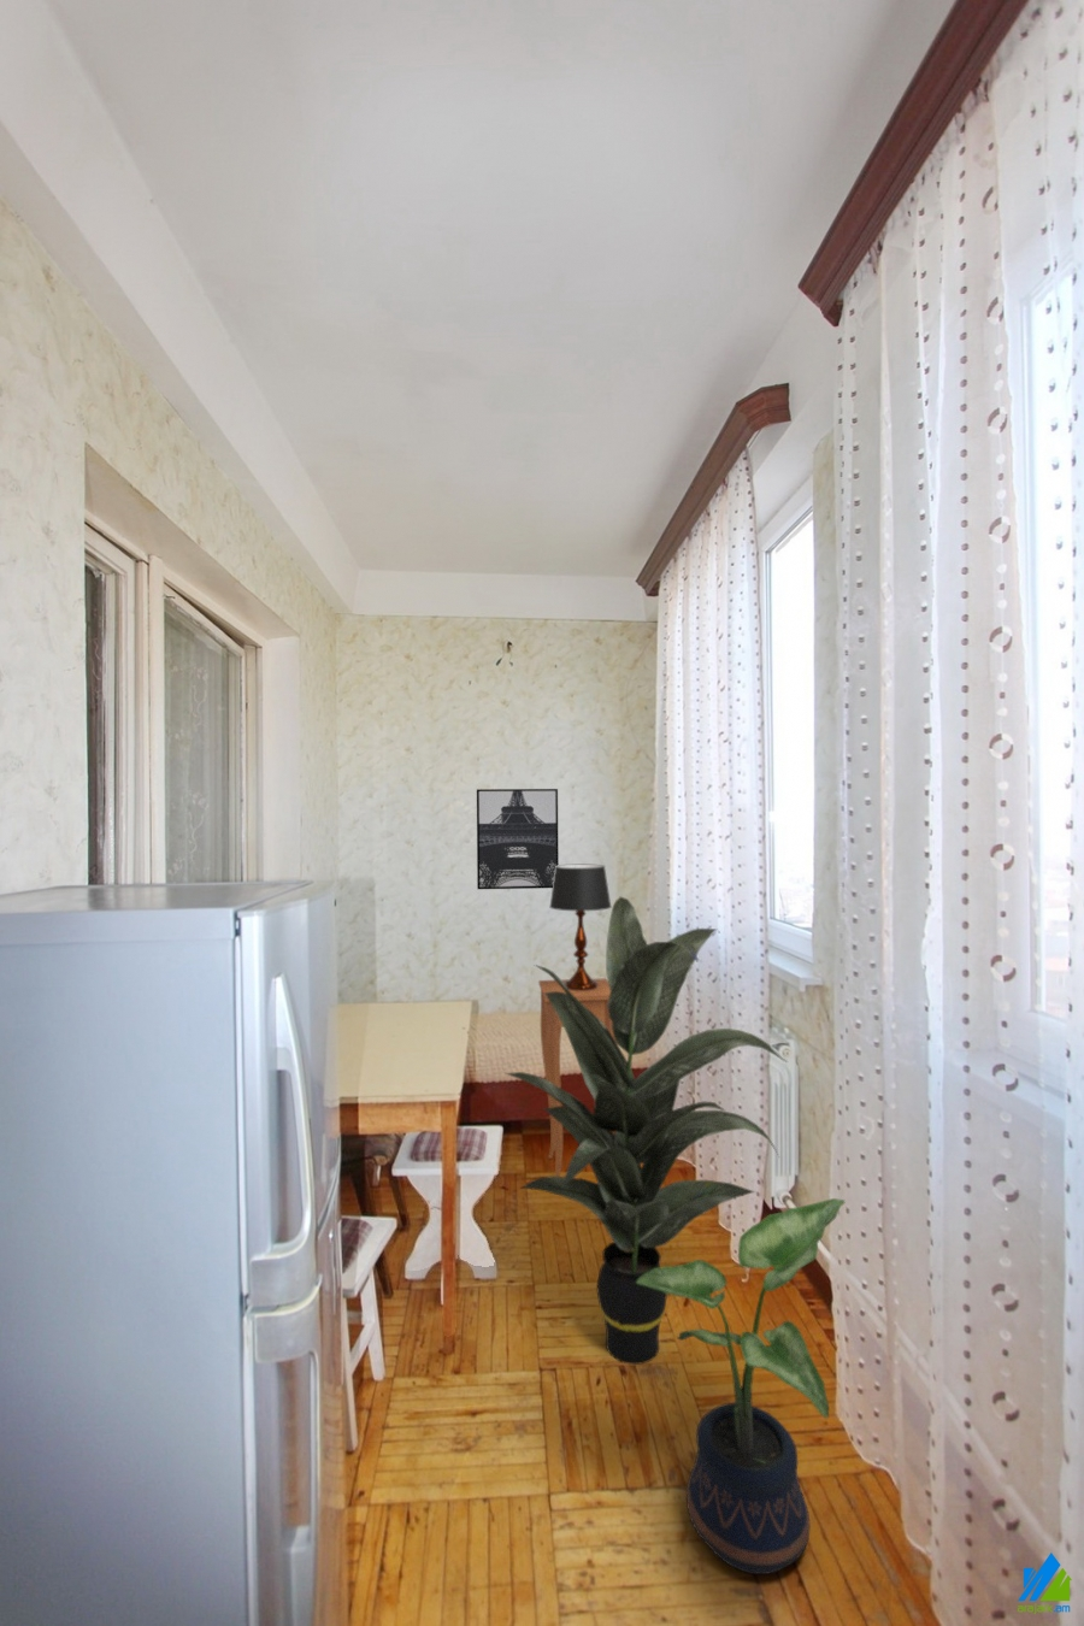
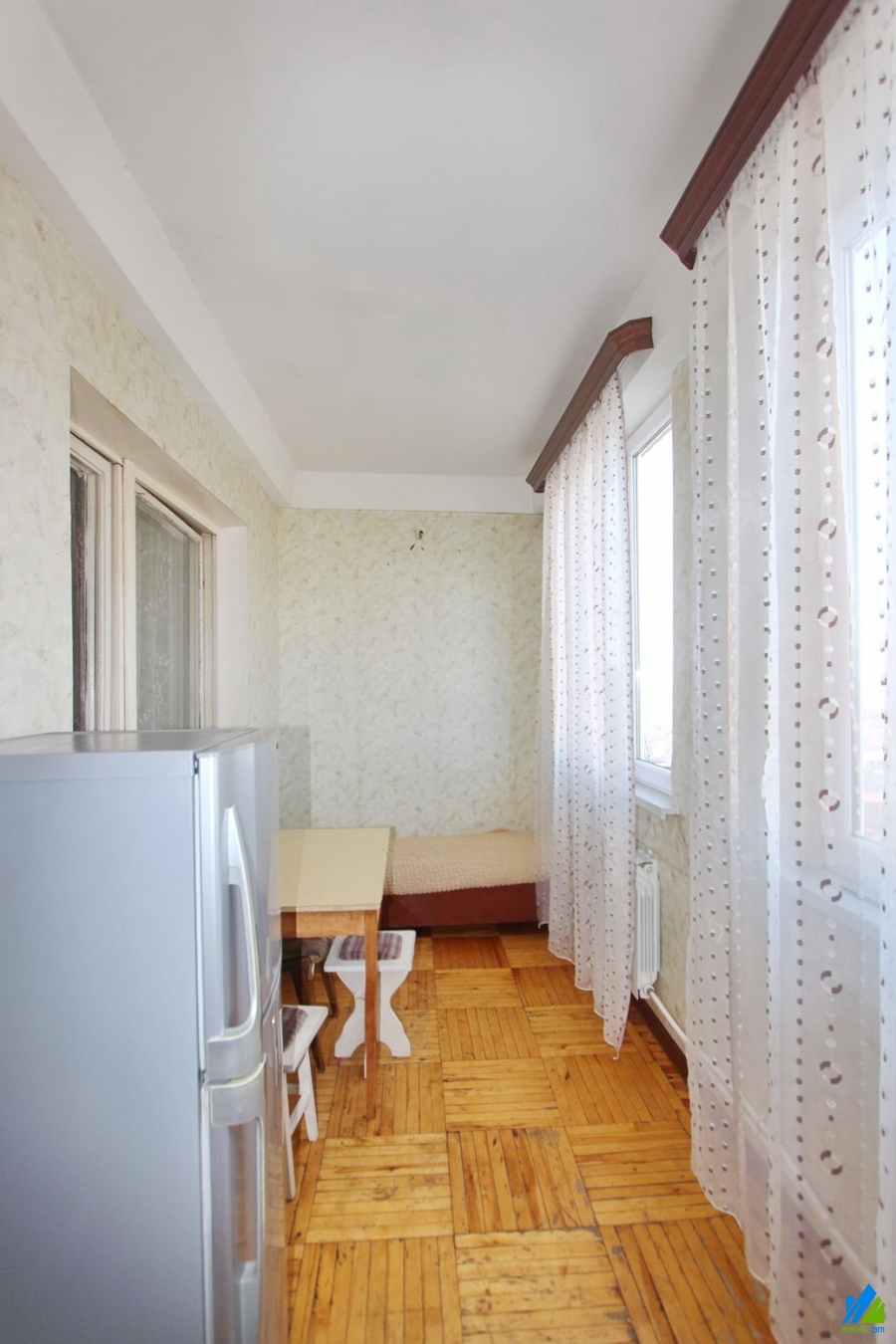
- table lamp (581, 926)
- wall art (517, 838)
- indoor plant (639, 1118)
- side table (560, 1082)
- potted plant (759, 1408)
